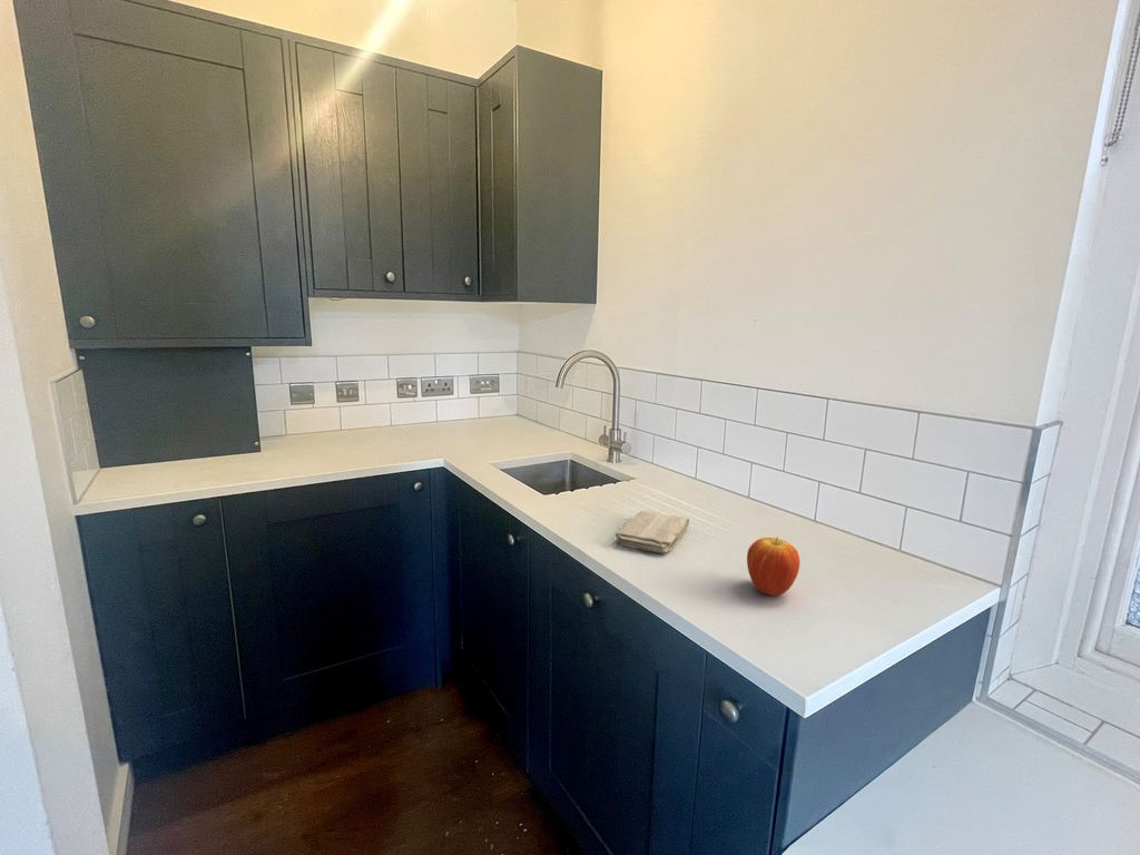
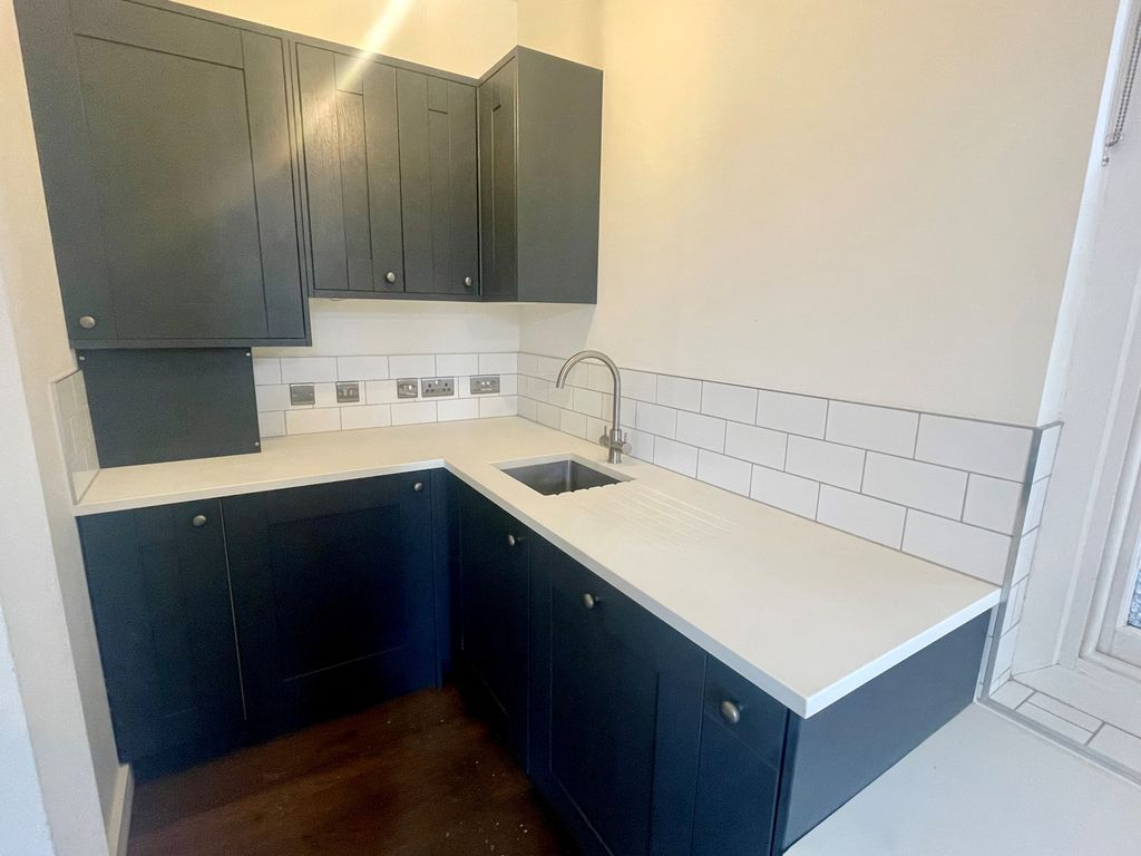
- washcloth (652, 529)
- fruit (772, 563)
